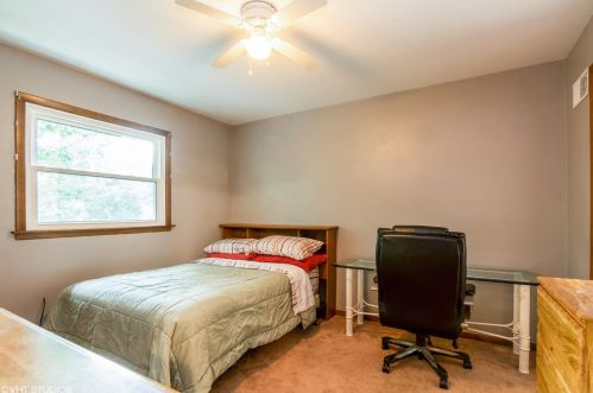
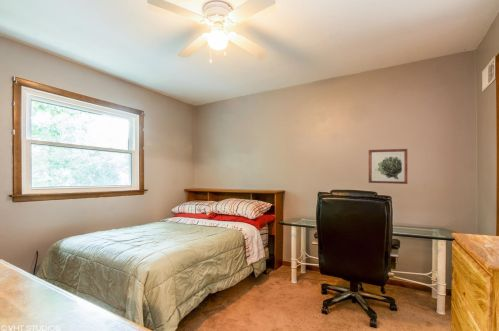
+ wall art (387, 166)
